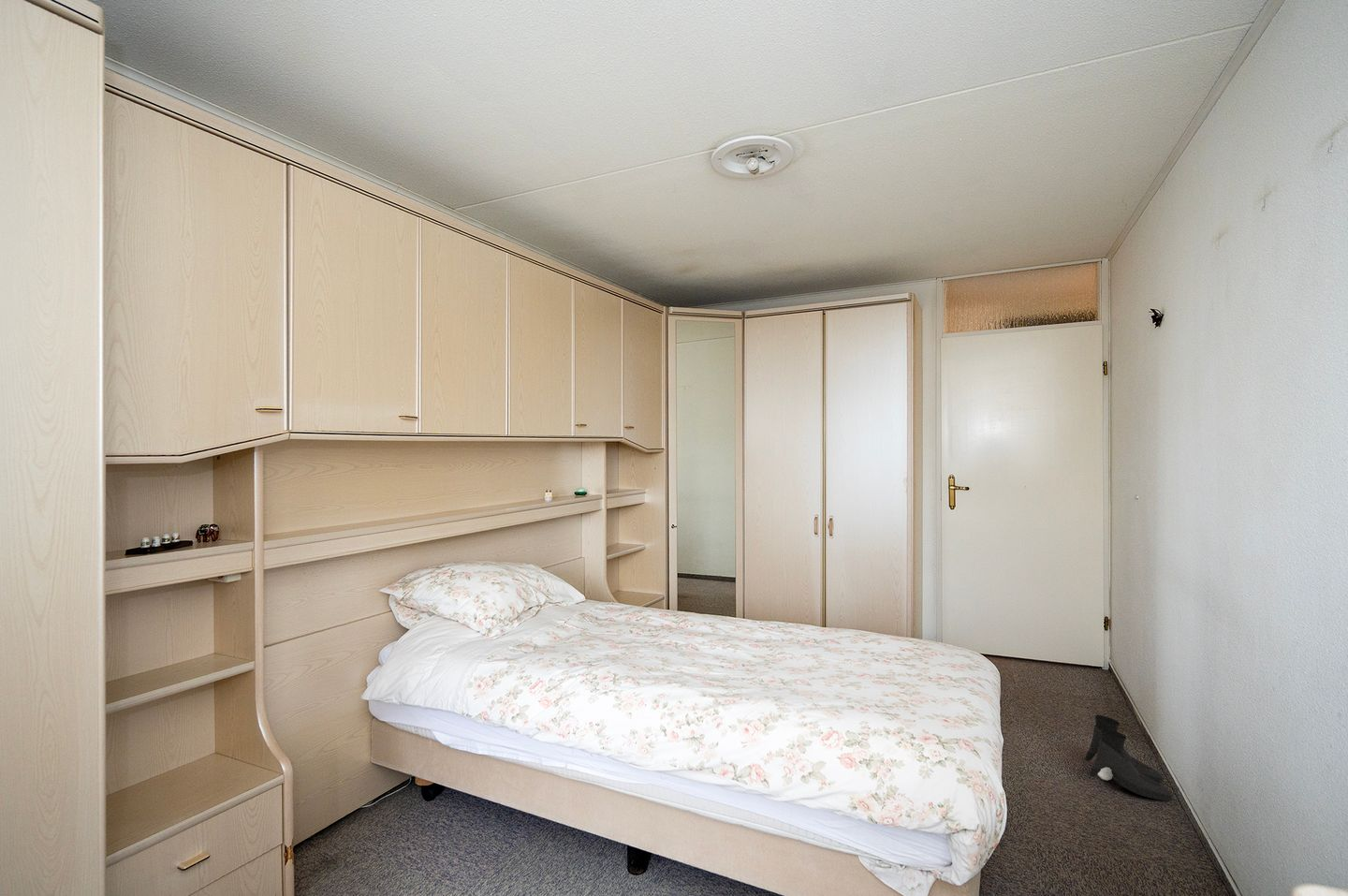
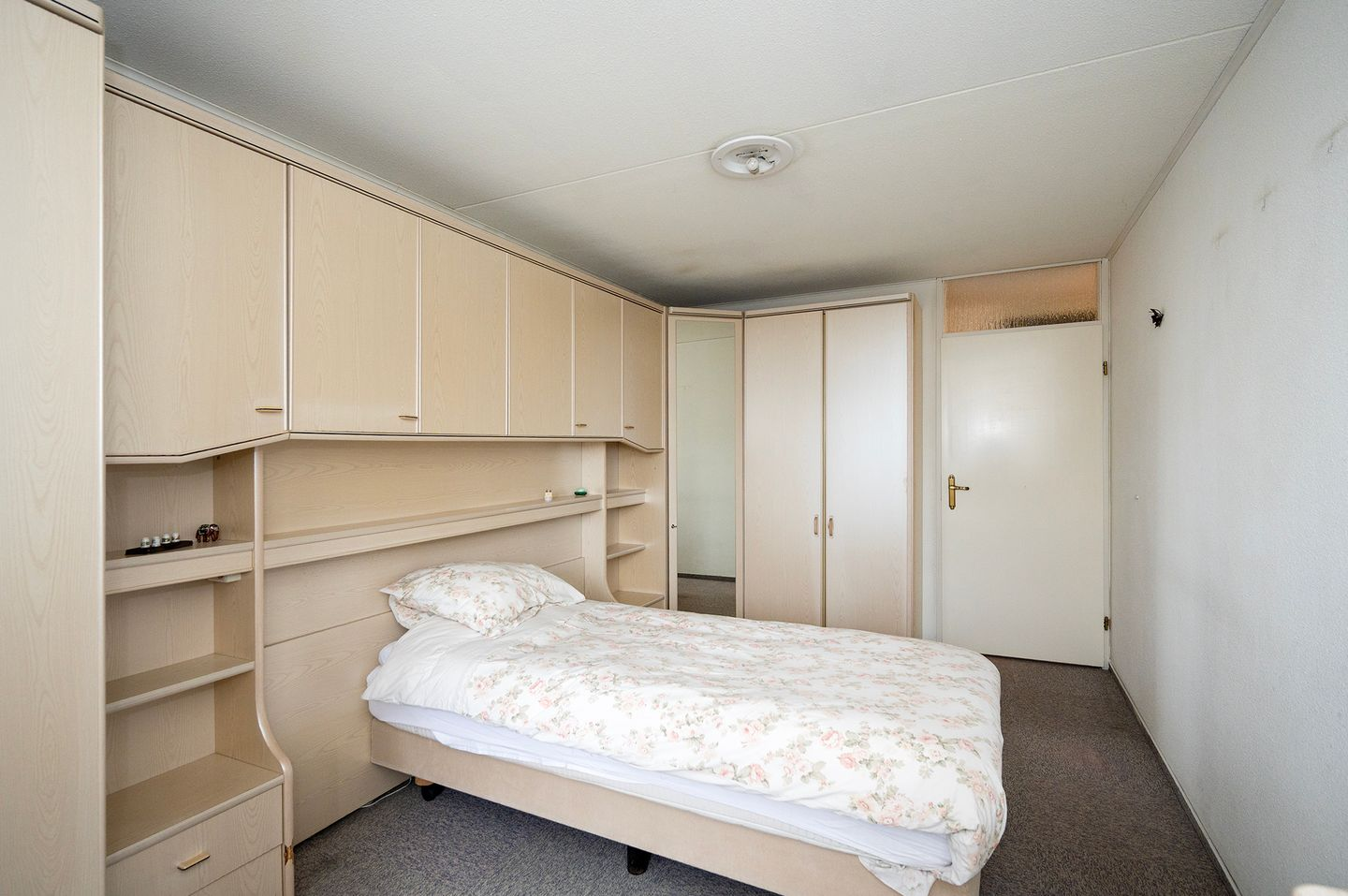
- boots (1126, 753)
